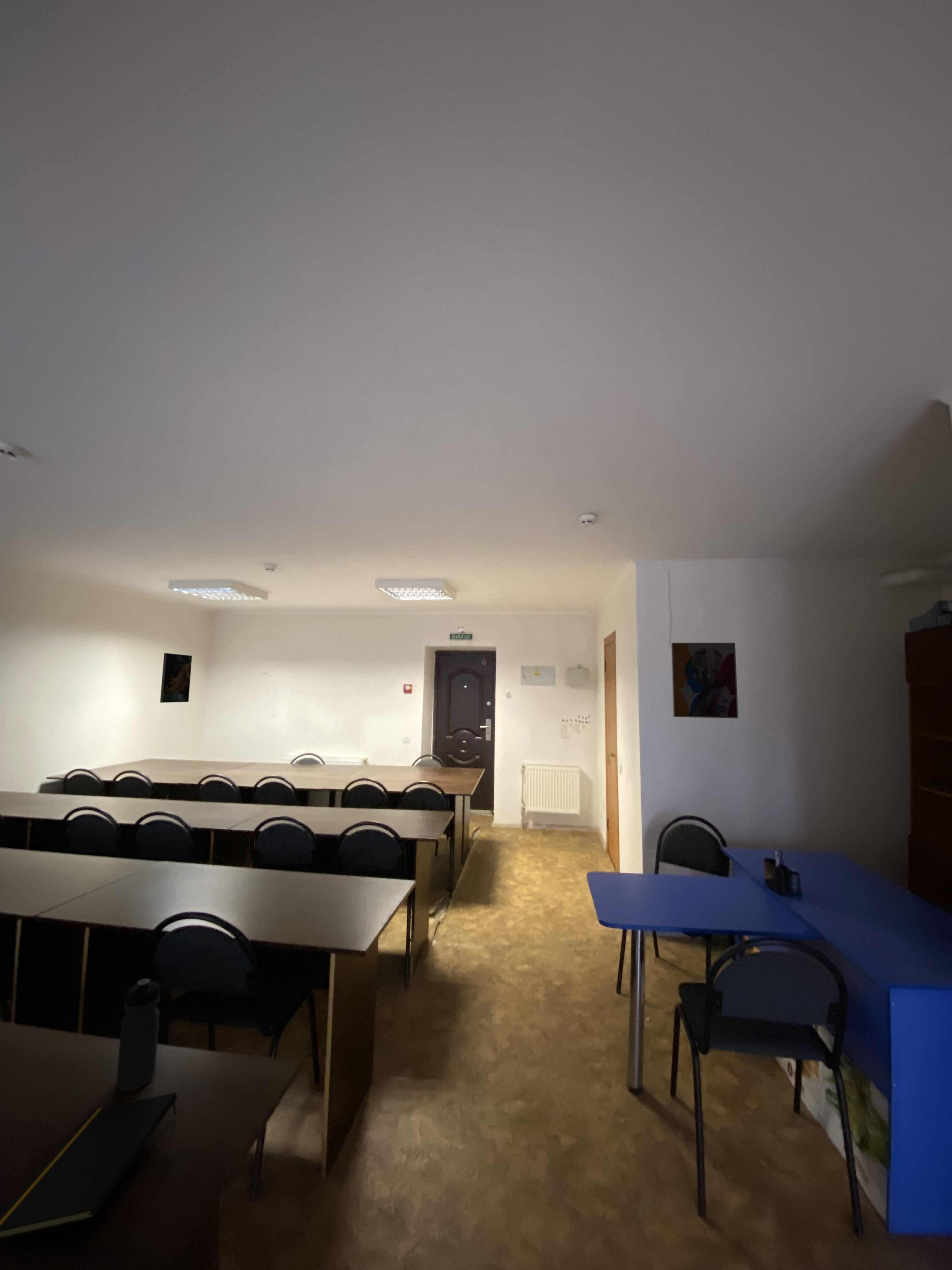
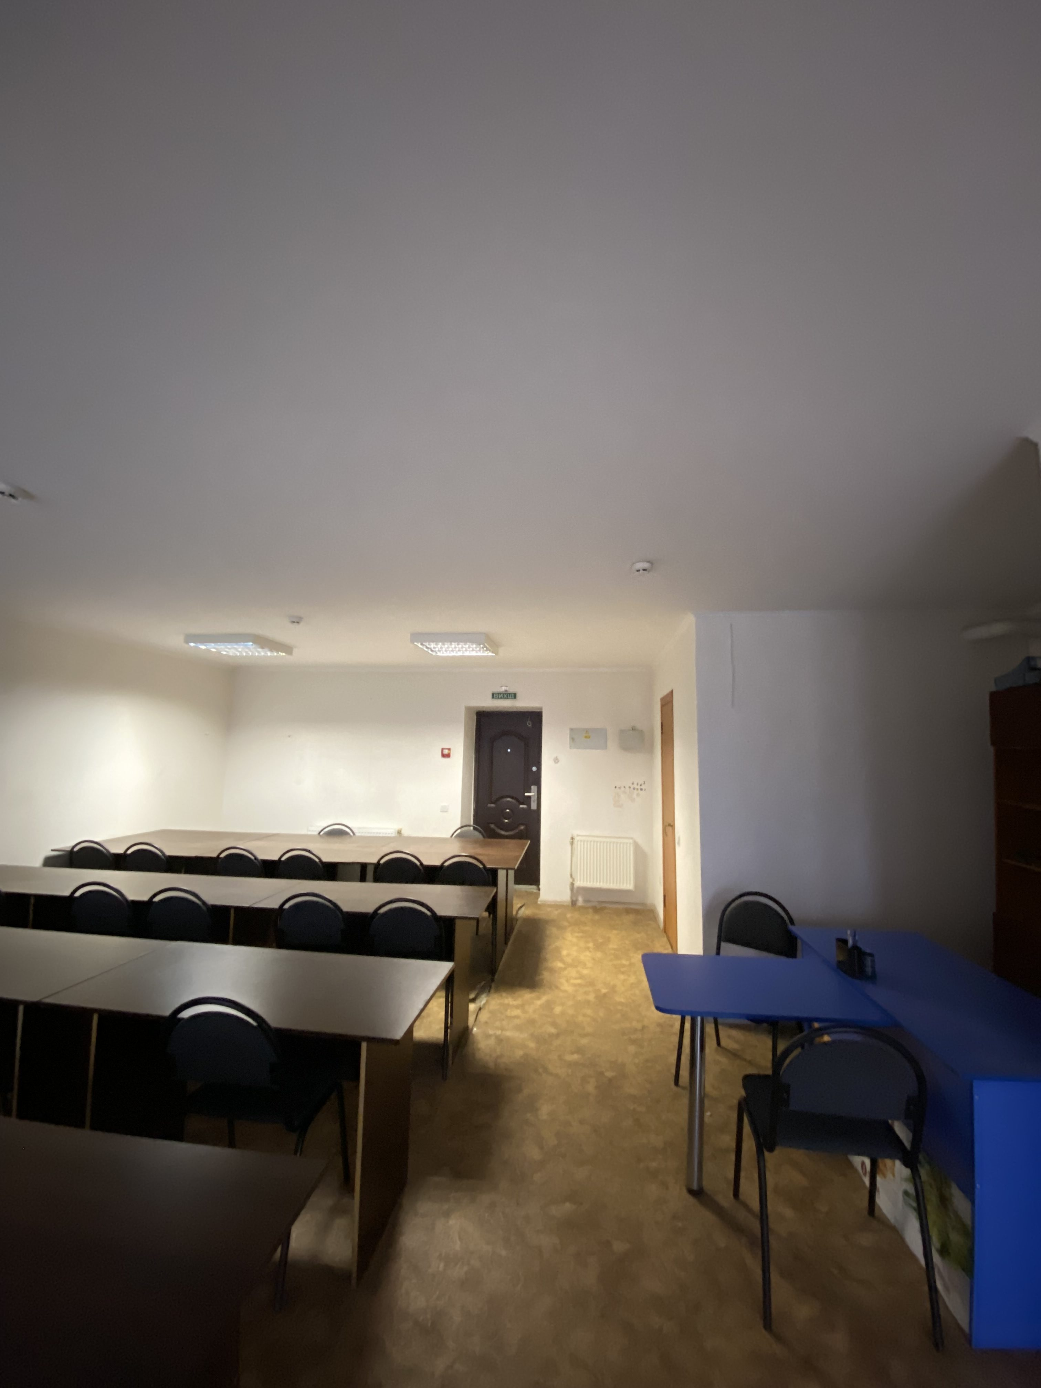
- water bottle (140, 1030)
- wall art (704, 680)
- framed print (177, 678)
- notepad (92, 1158)
